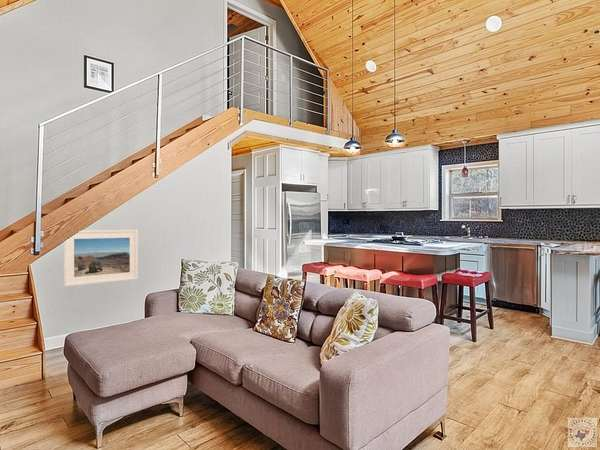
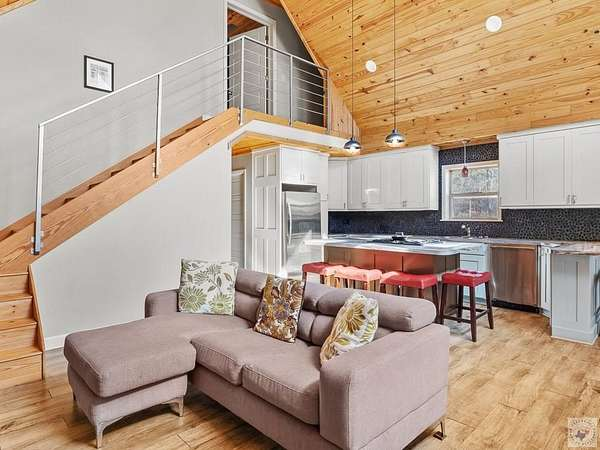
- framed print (103, 256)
